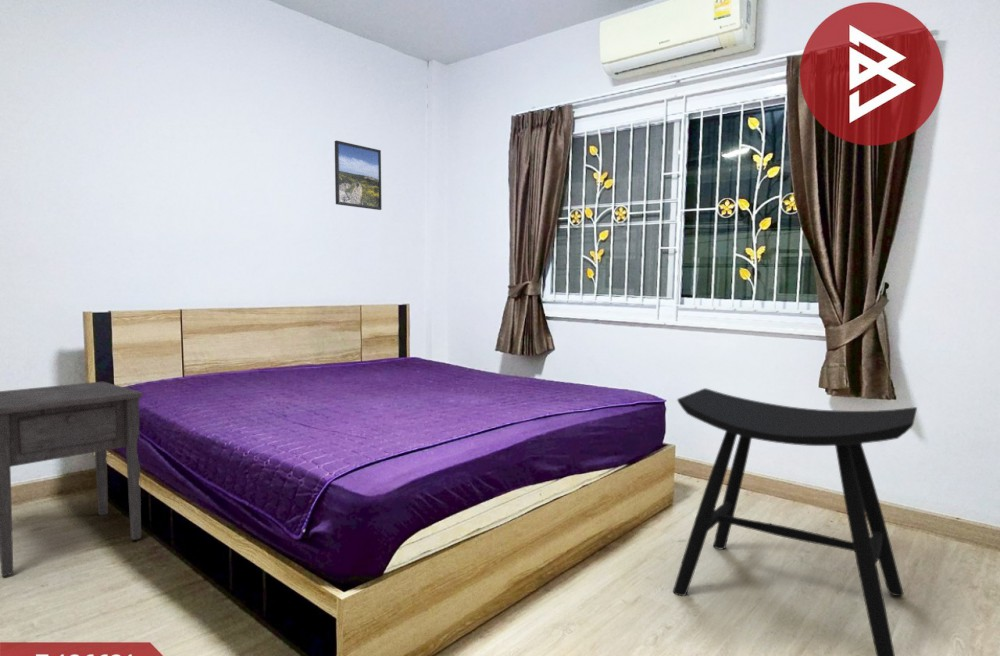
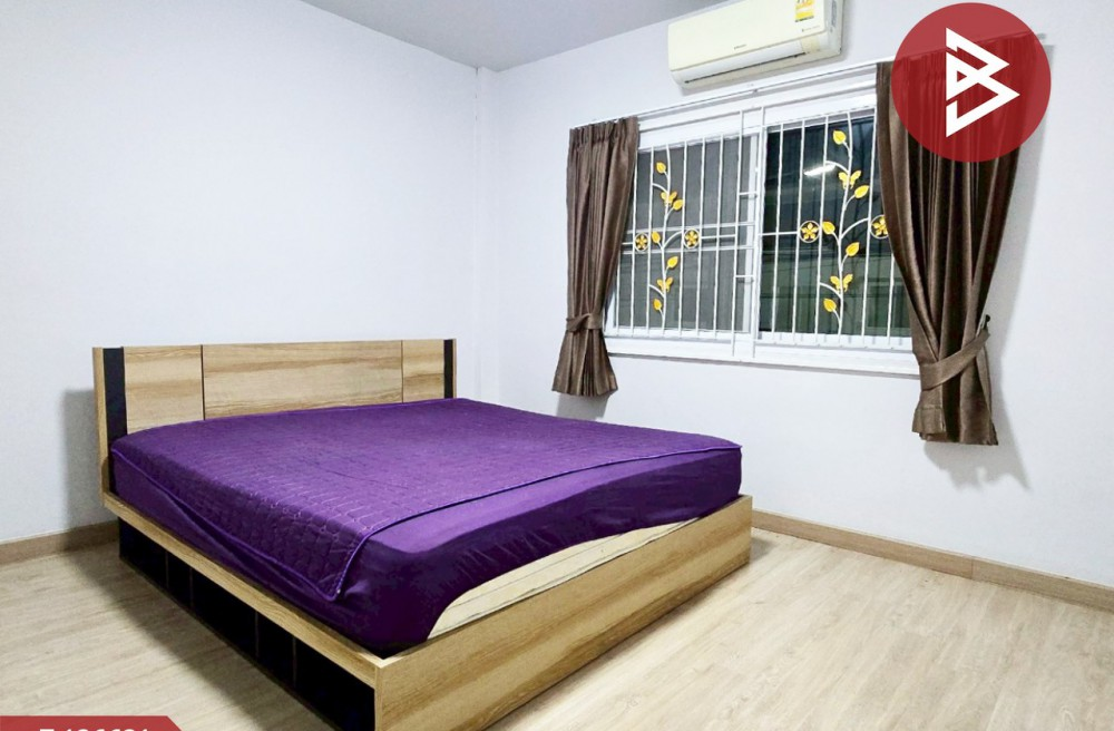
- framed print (358, 176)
- nightstand (57, 458)
- stool (784, 526)
